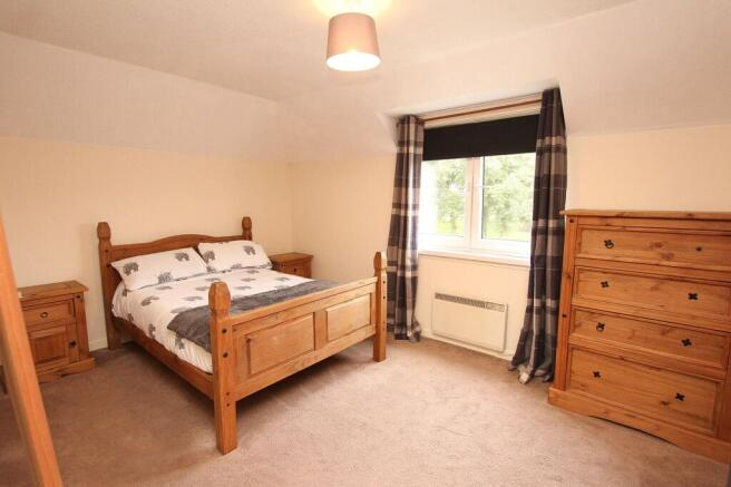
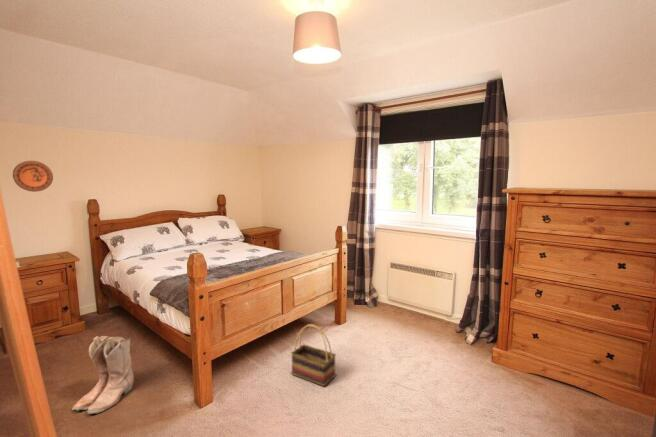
+ boots (103, 370)
+ basket (313, 350)
+ decorative plate (33, 176)
